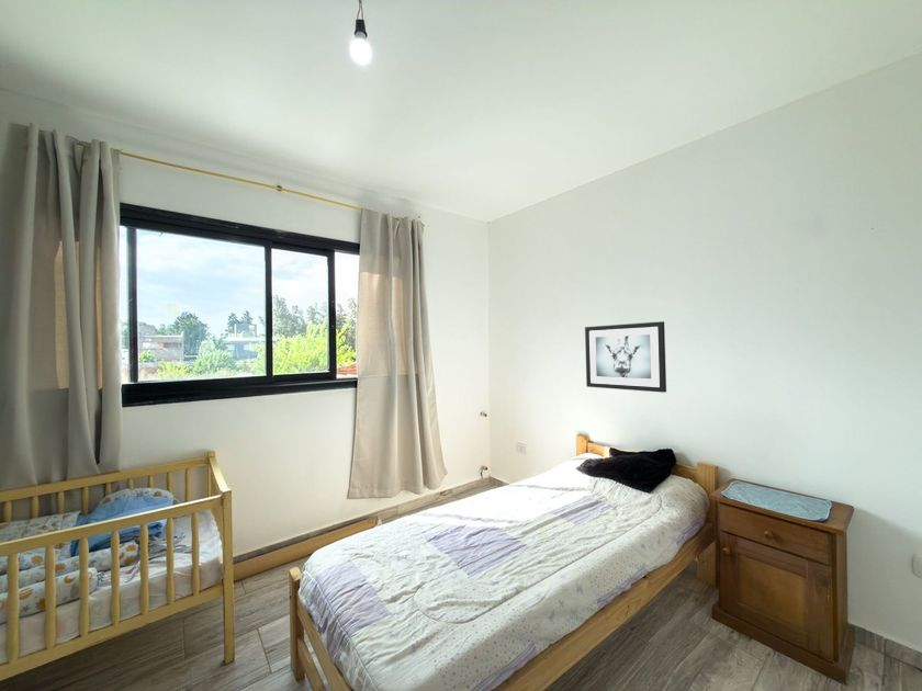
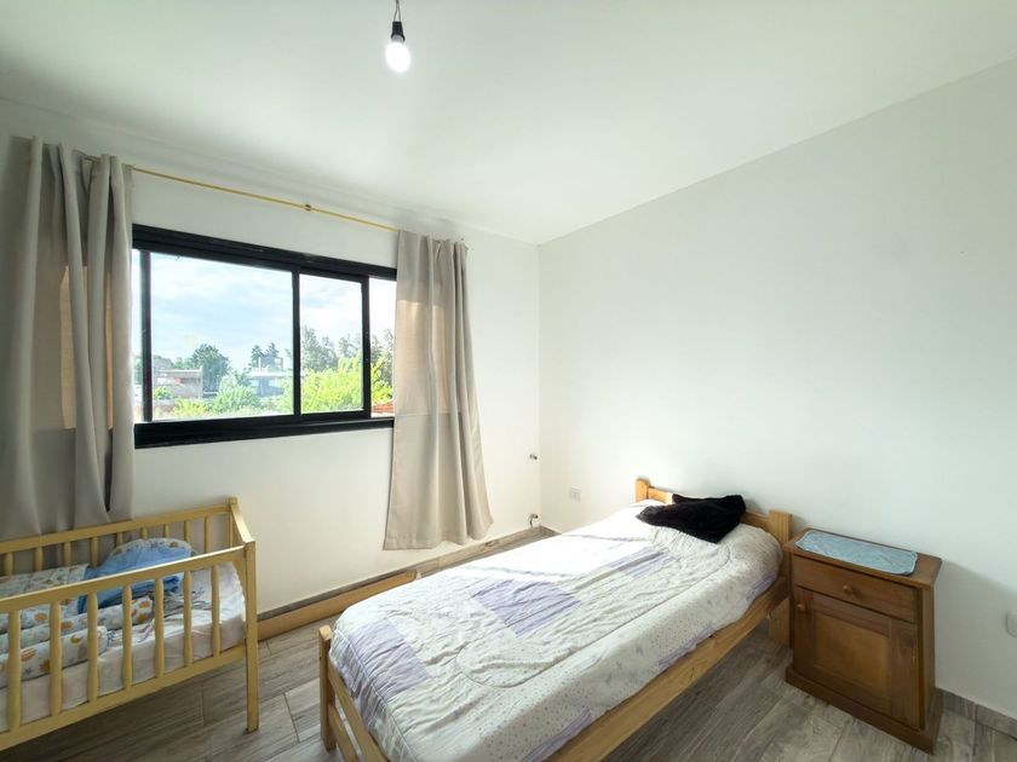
- wall art (622, 356)
